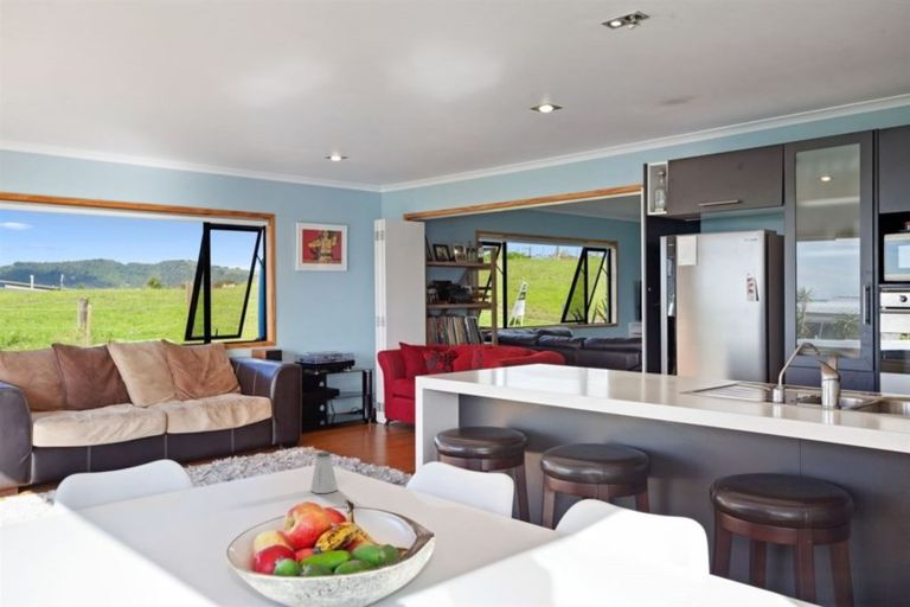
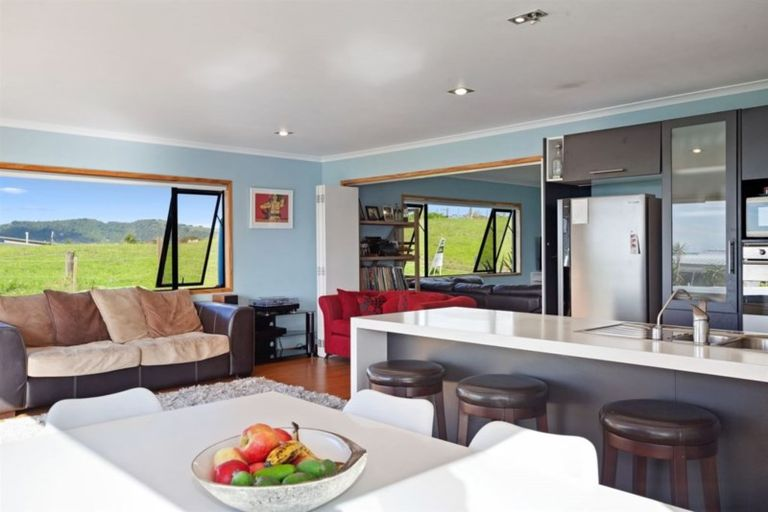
- saltshaker (323, 471)
